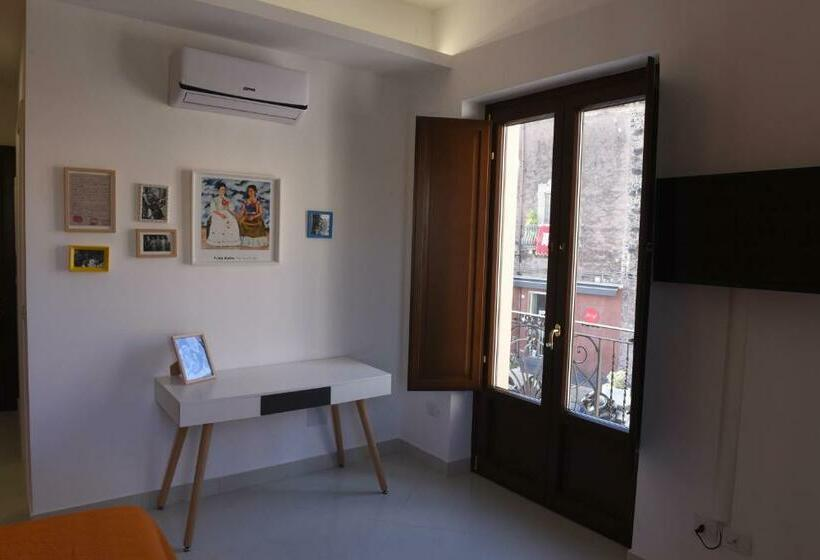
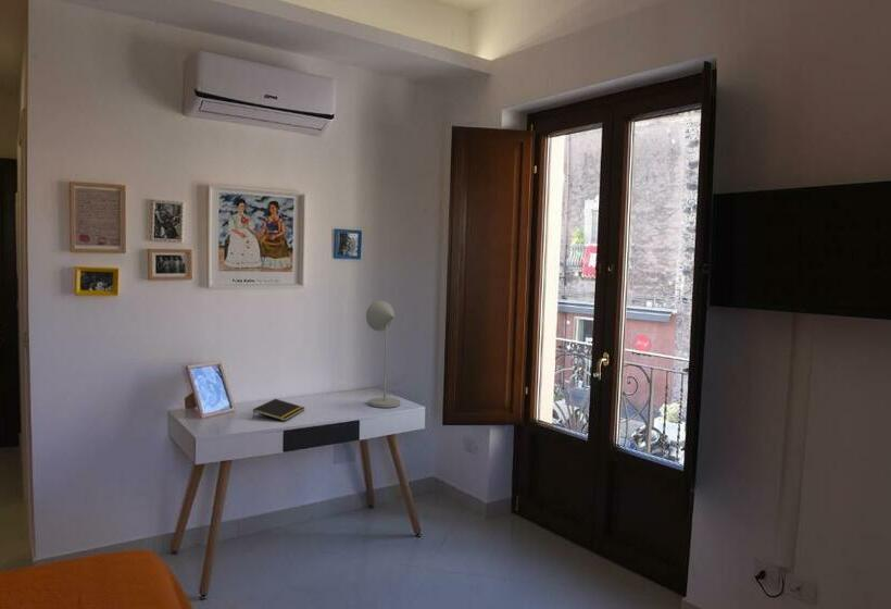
+ desk lamp (385, 352)
+ notepad (279, 409)
